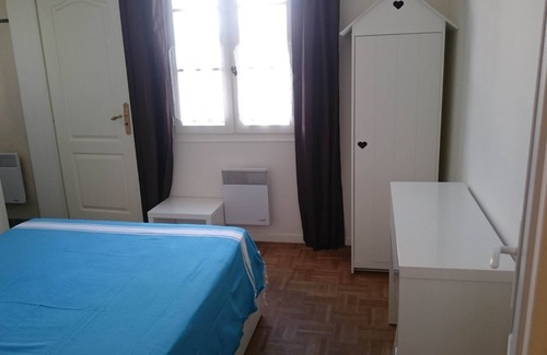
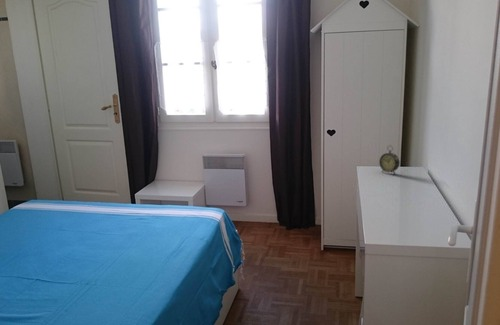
+ alarm clock (389, 159)
